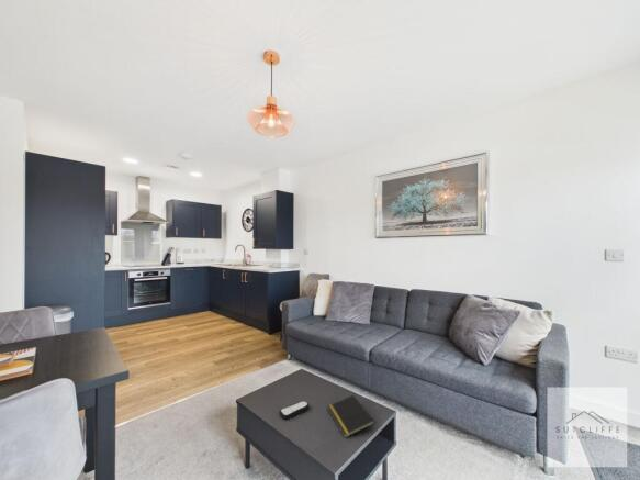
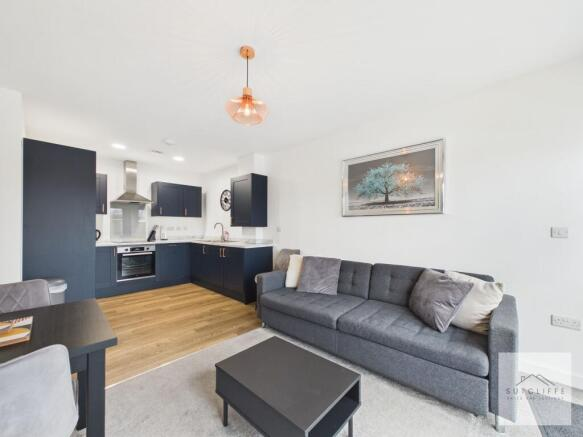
- notepad (349, 414)
- remote control (294, 409)
